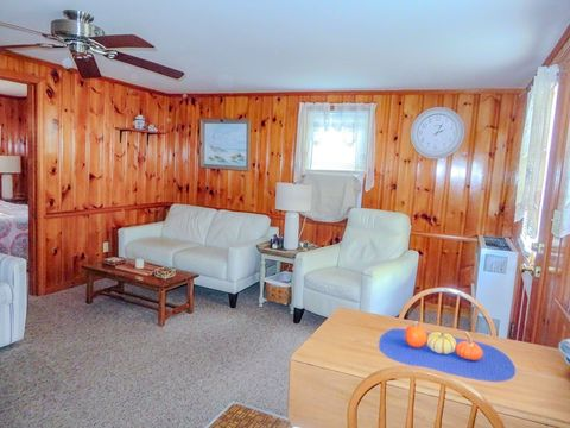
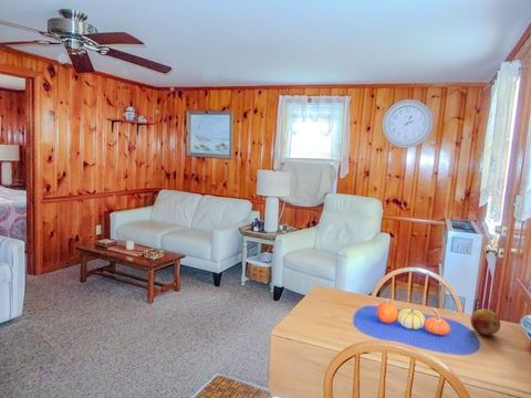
+ fruit (485, 321)
